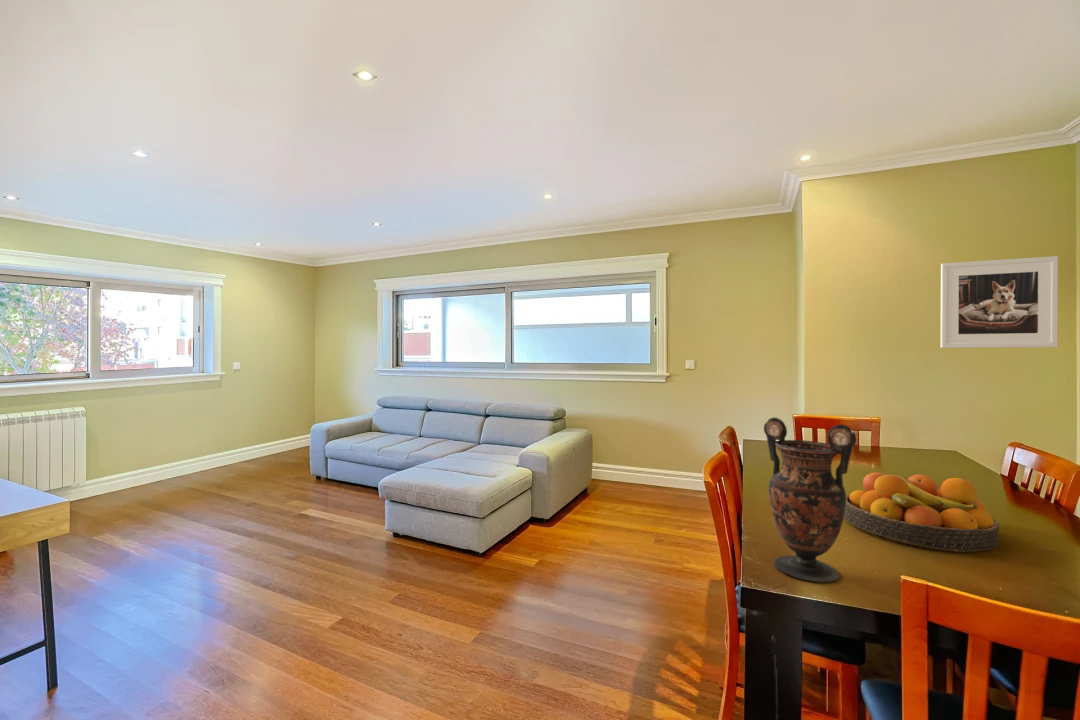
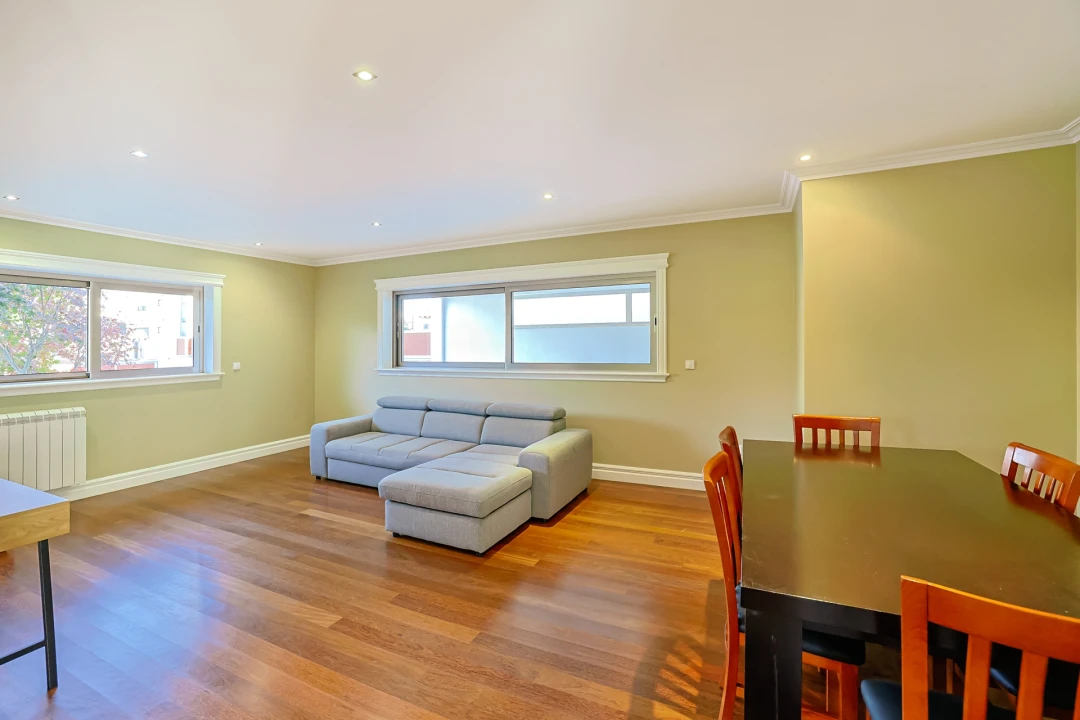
- vase (805, 494)
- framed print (996, 303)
- fruit bowl (914, 500)
